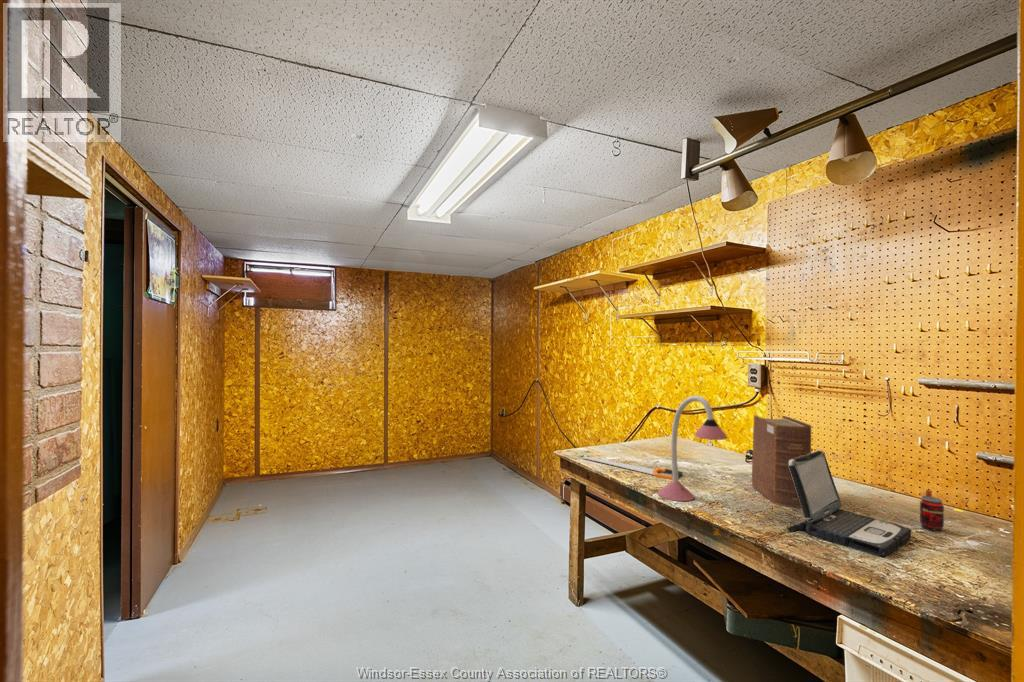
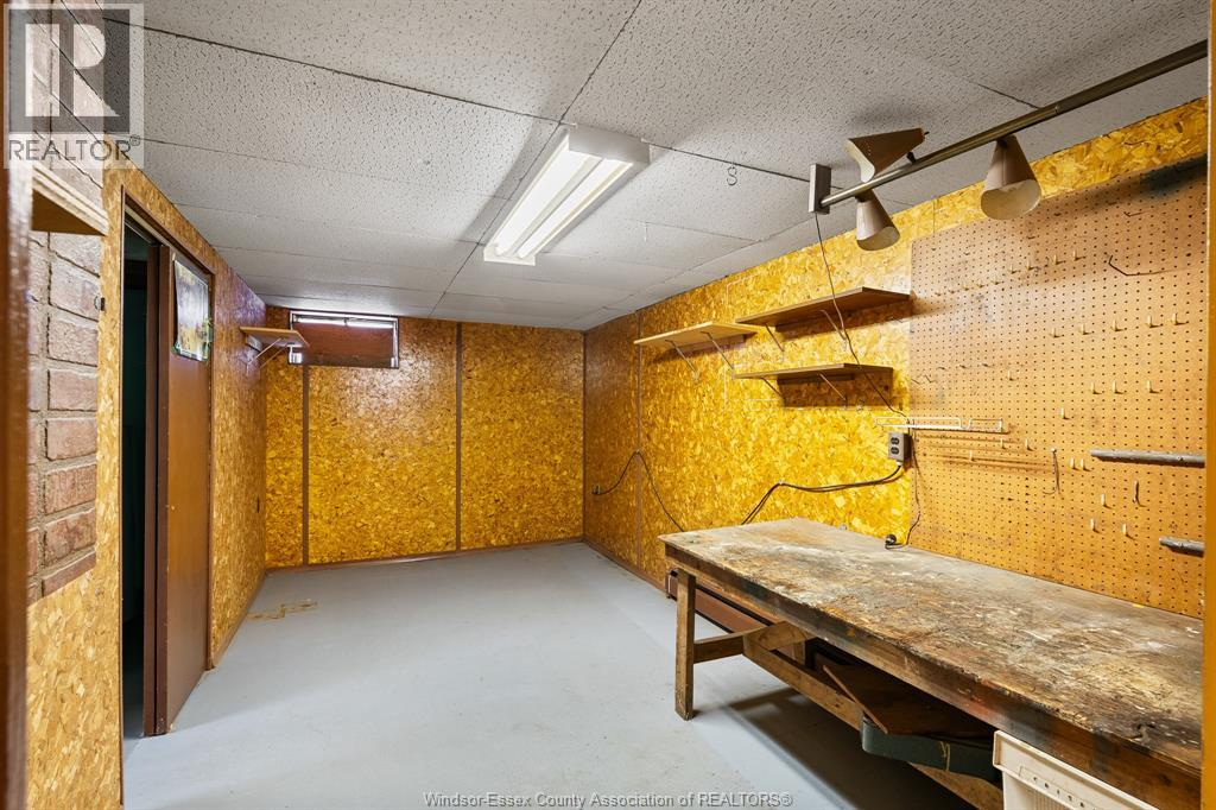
- beverage can (931, 511)
- laptop (839, 498)
- hand saw (630, 465)
- desk lamp (696, 436)
- book (780, 458)
